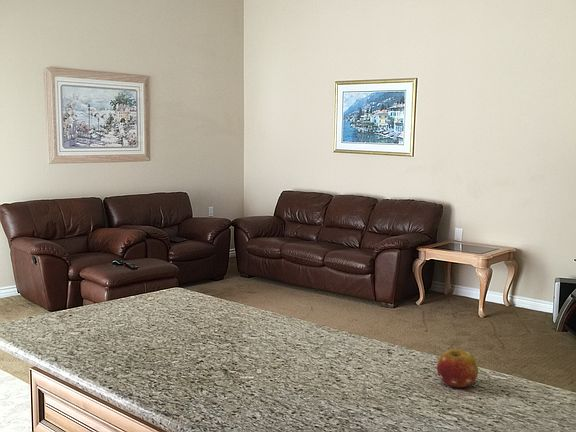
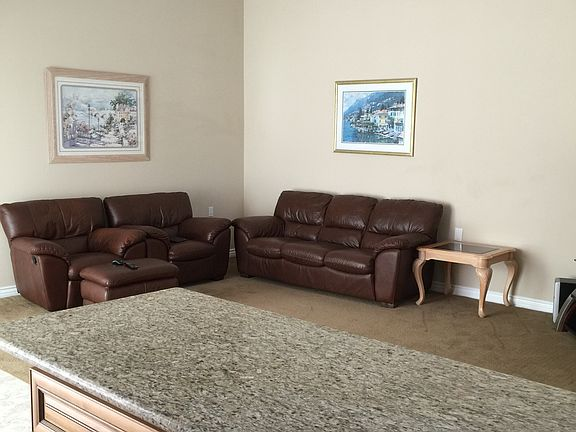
- fruit (457, 368)
